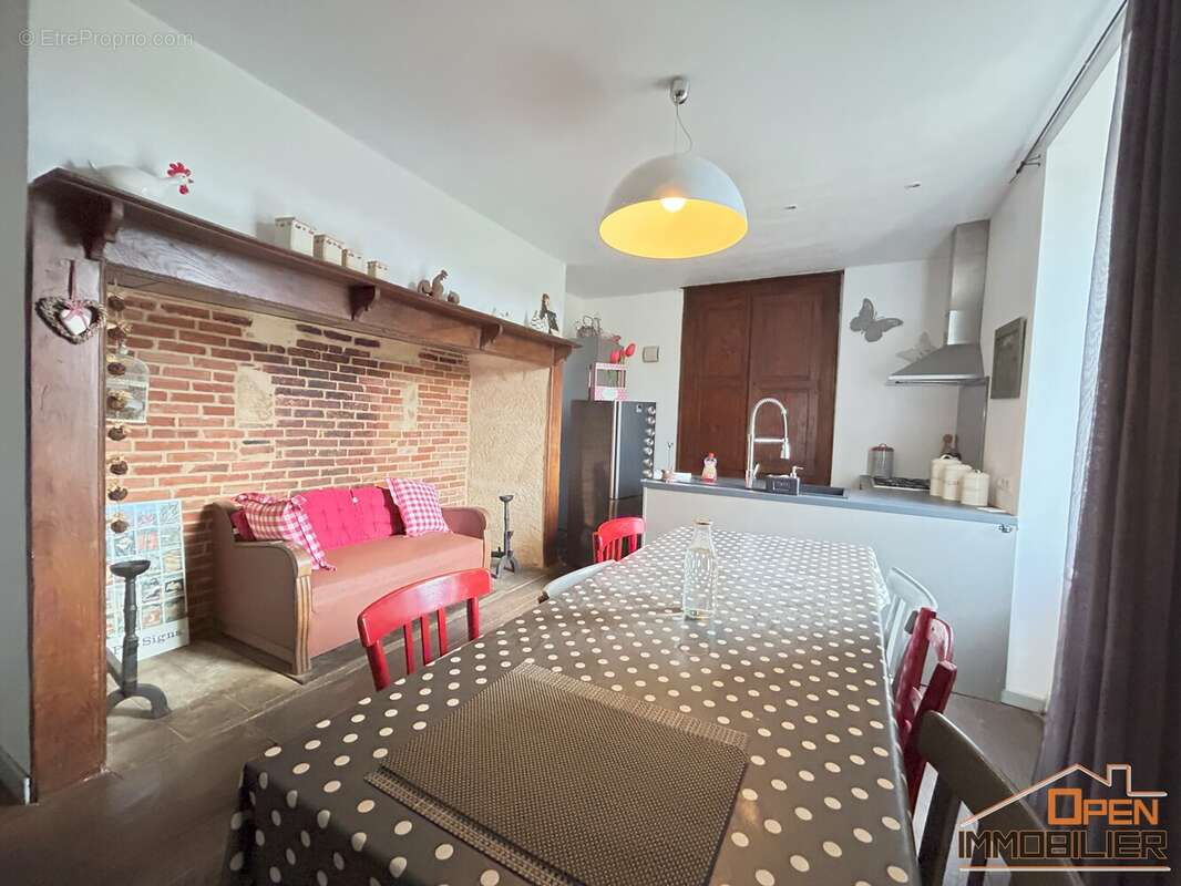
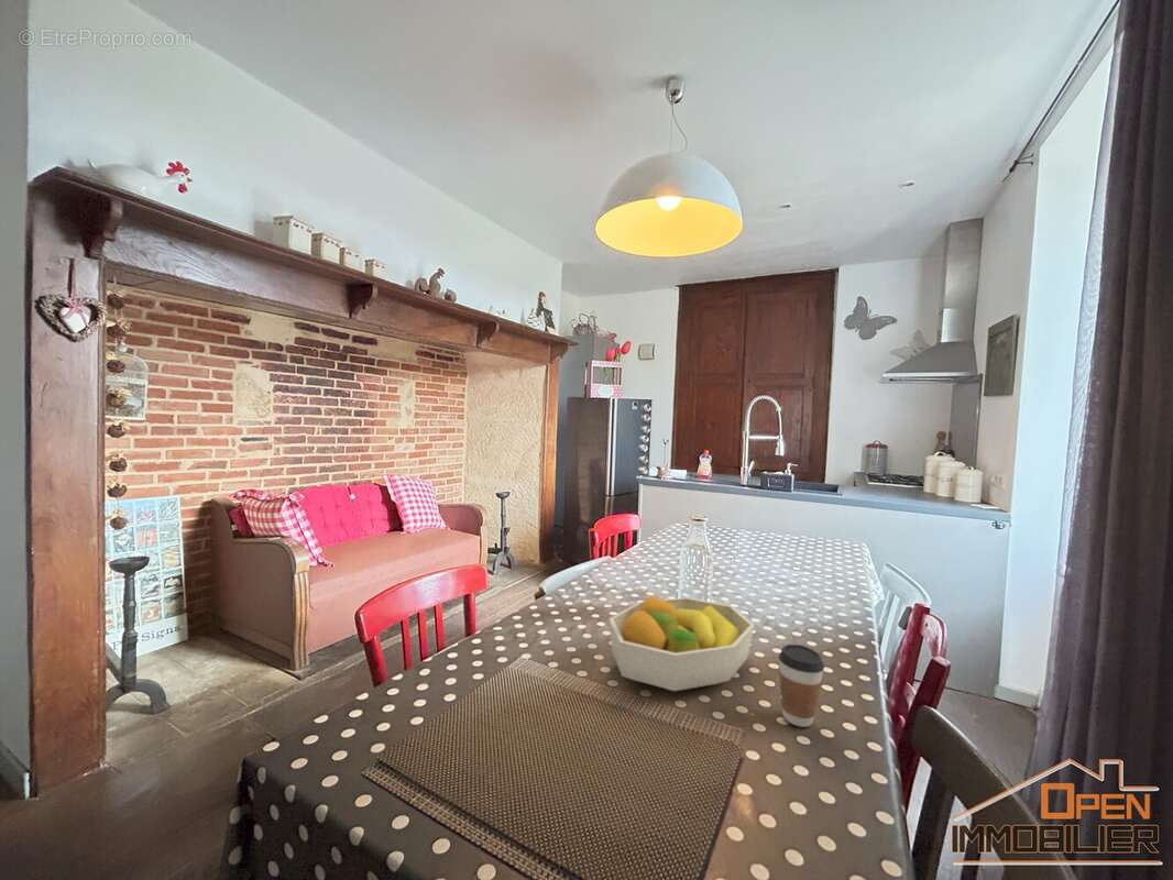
+ fruit bowl (681, 634)
+ coffee cup (799, 685)
